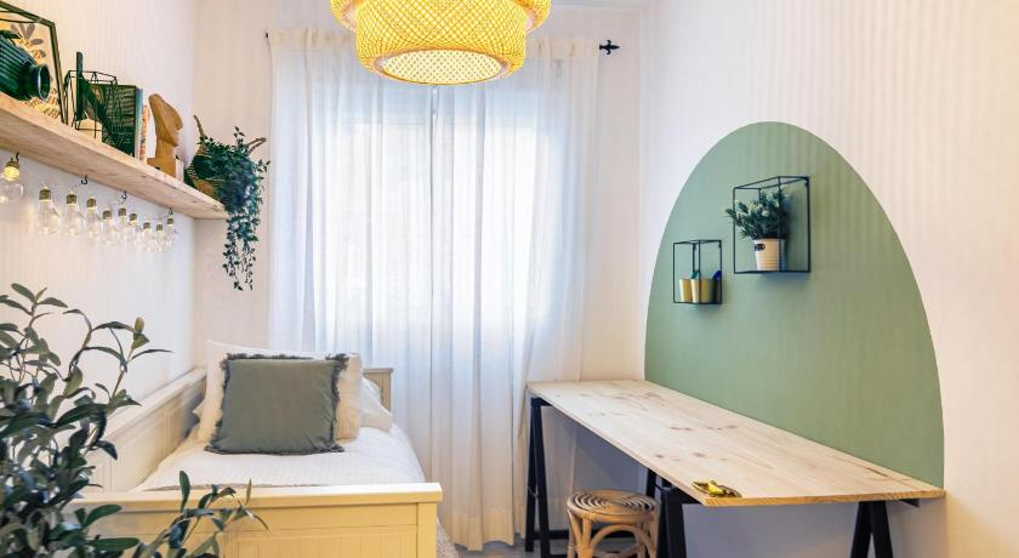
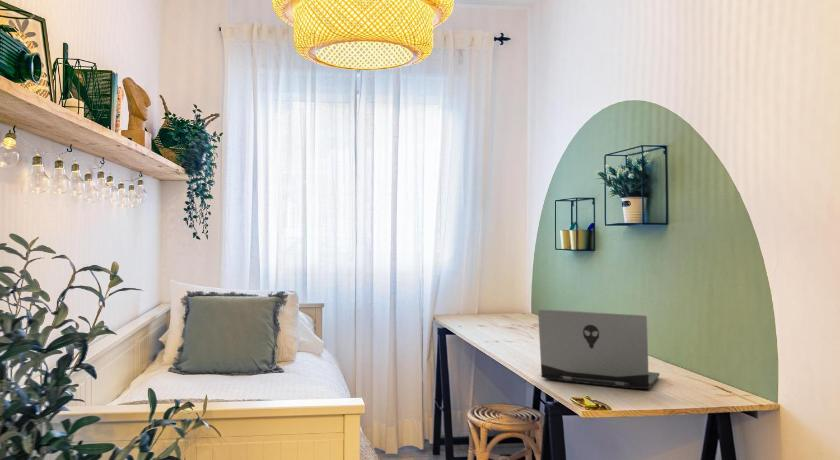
+ laptop (599, 344)
